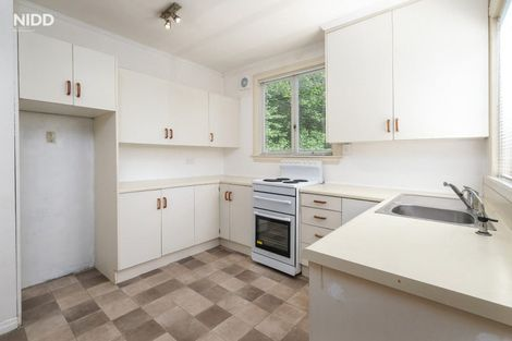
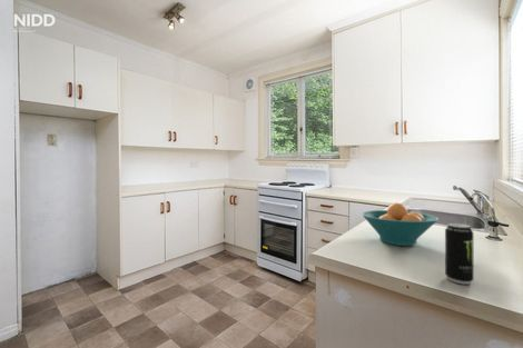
+ beverage can (458, 252)
+ fruit bowl (397, 222)
